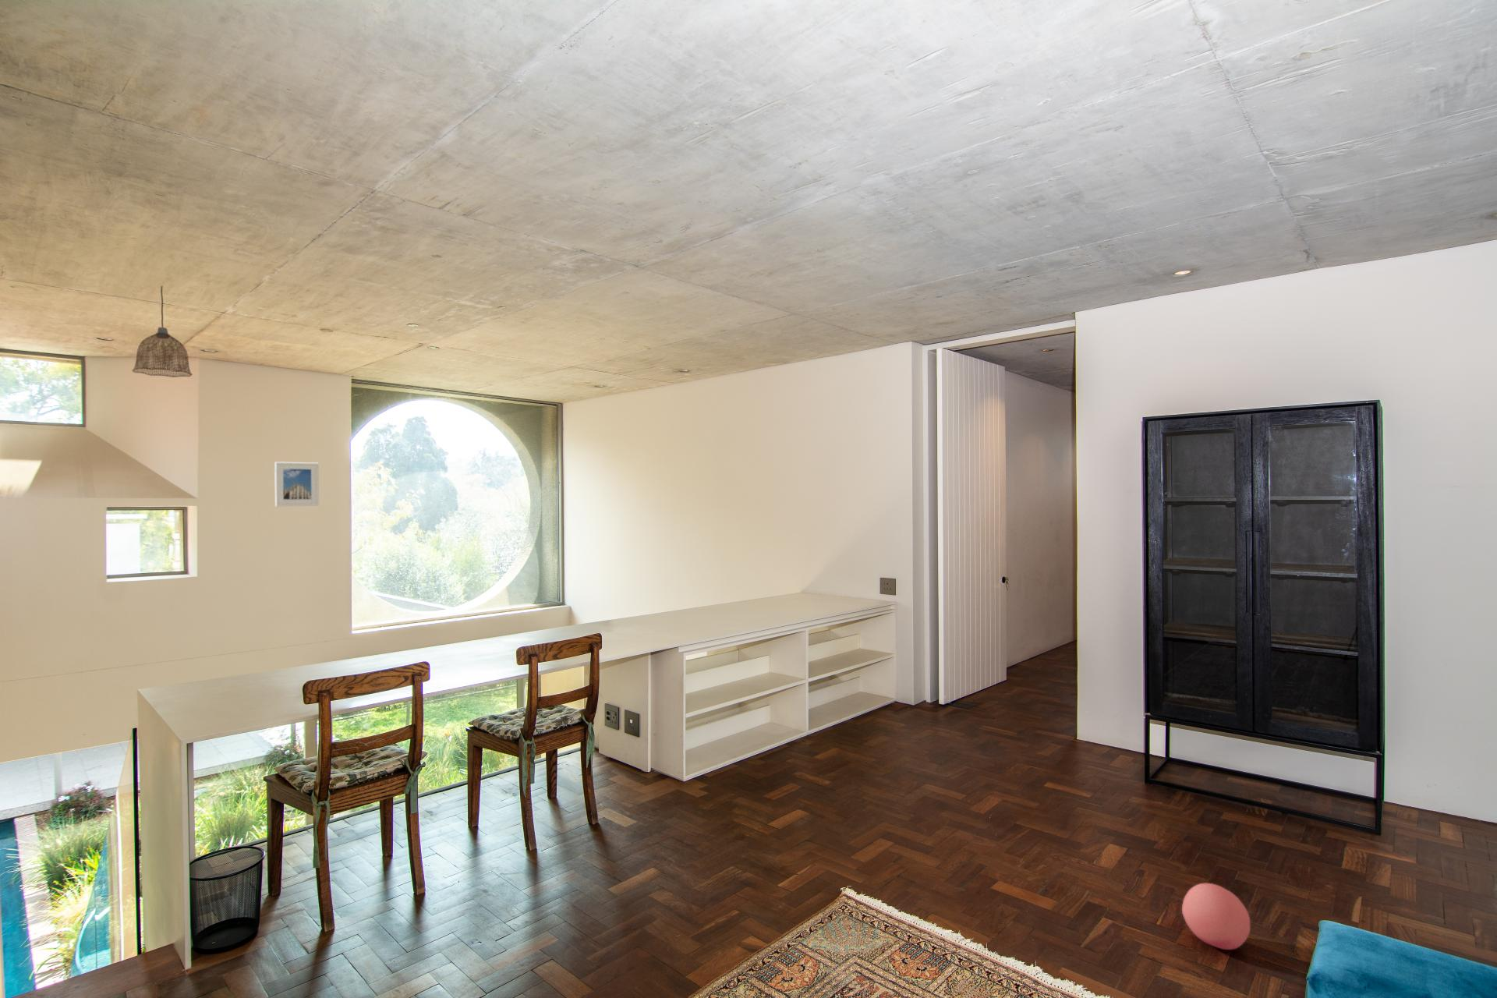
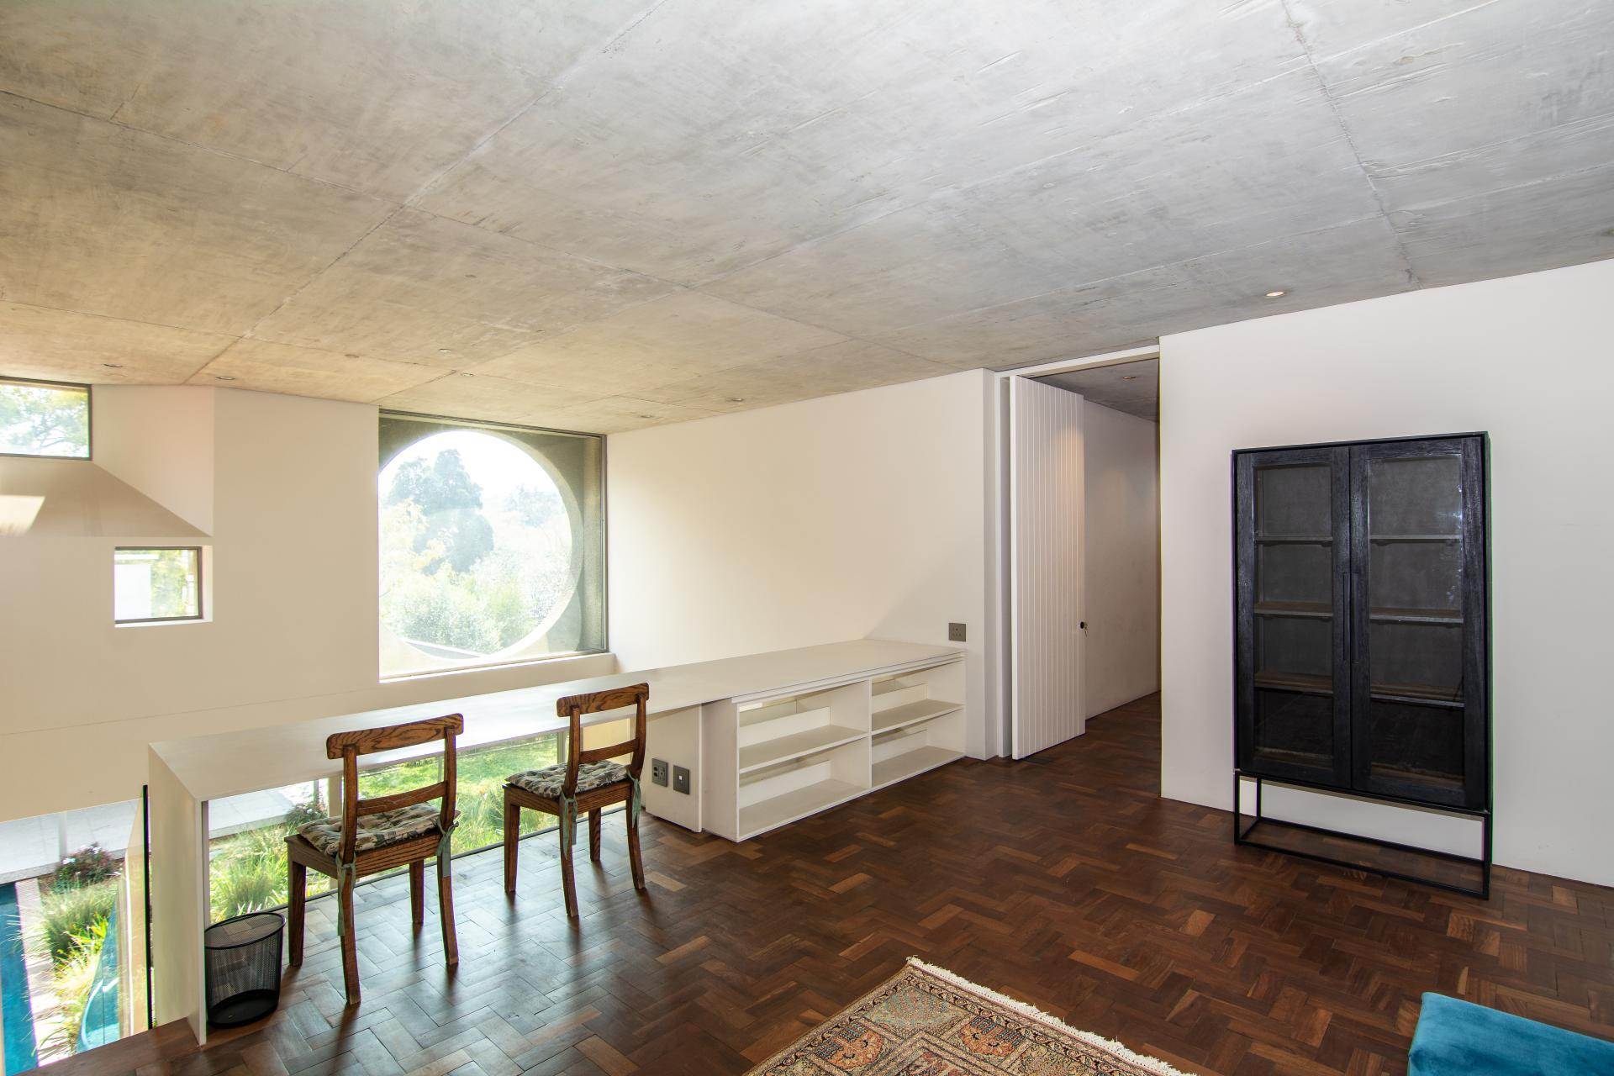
- pendant lamp (163, 329)
- ball (1215, 914)
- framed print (297, 485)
